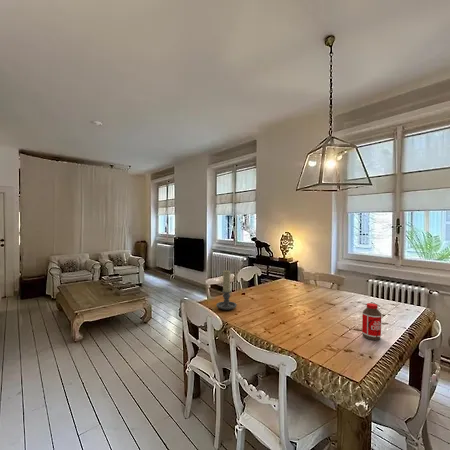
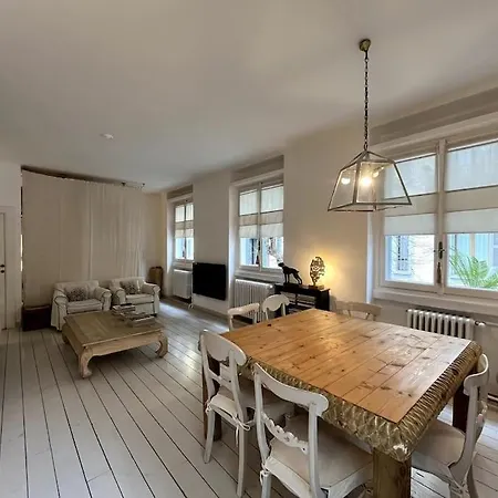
- candle holder (226, 288)
- bottle (371, 320)
